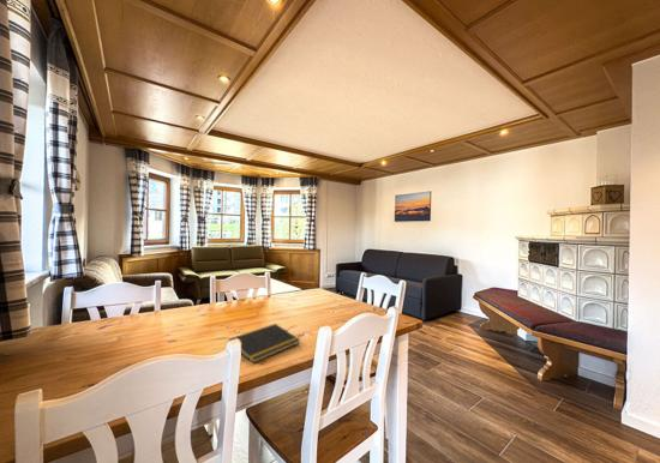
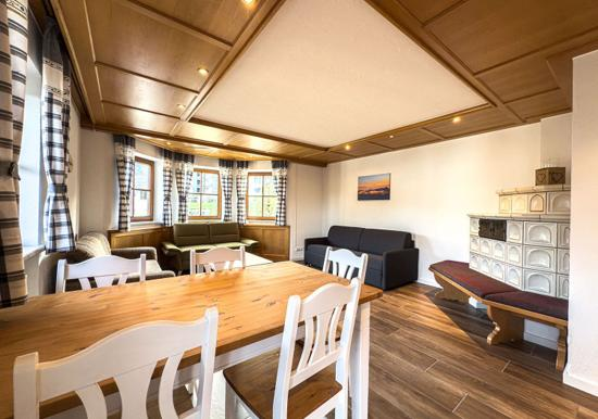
- notepad (265, 341)
